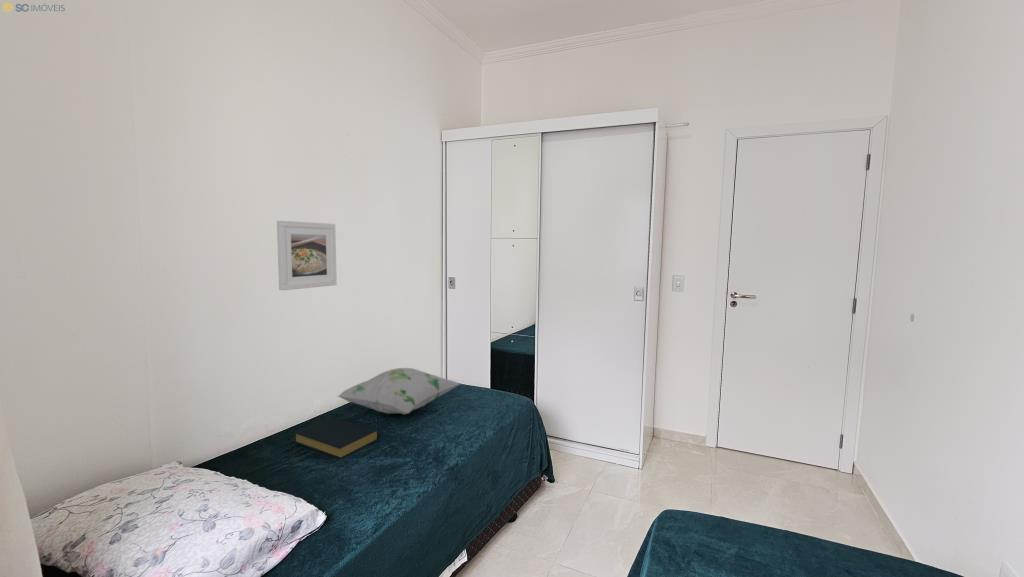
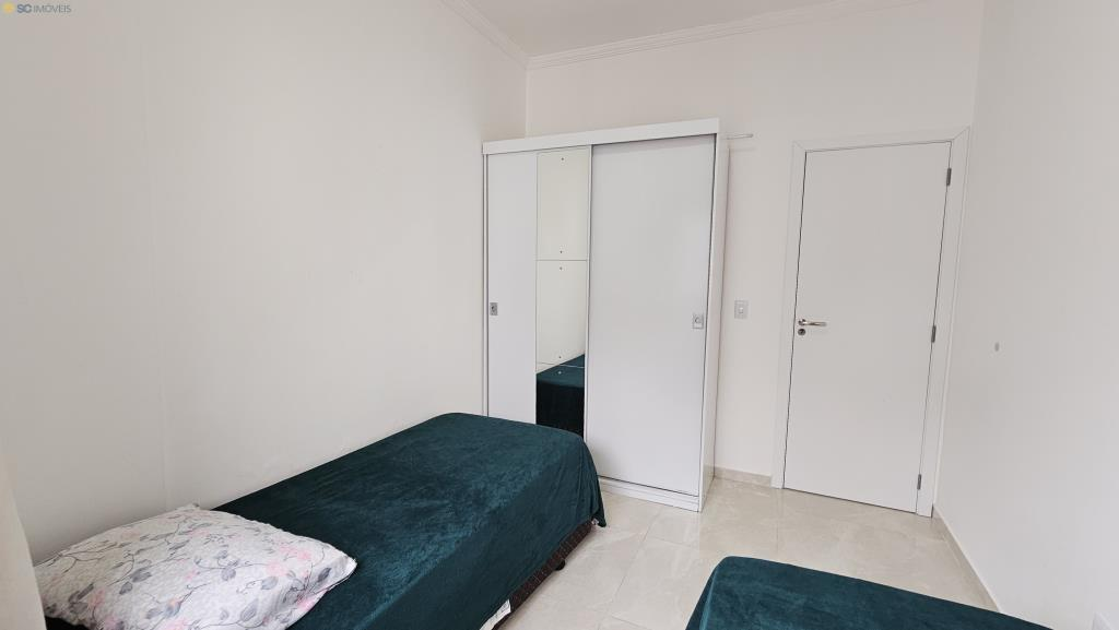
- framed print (308, 255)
- decorative pillow (400, 389)
- hardback book (336, 435)
